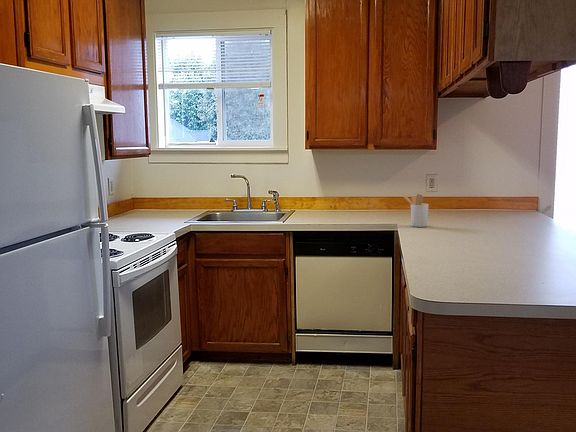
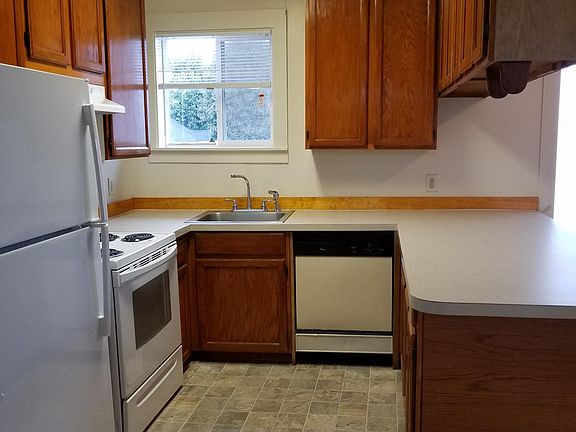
- utensil holder (414, 209)
